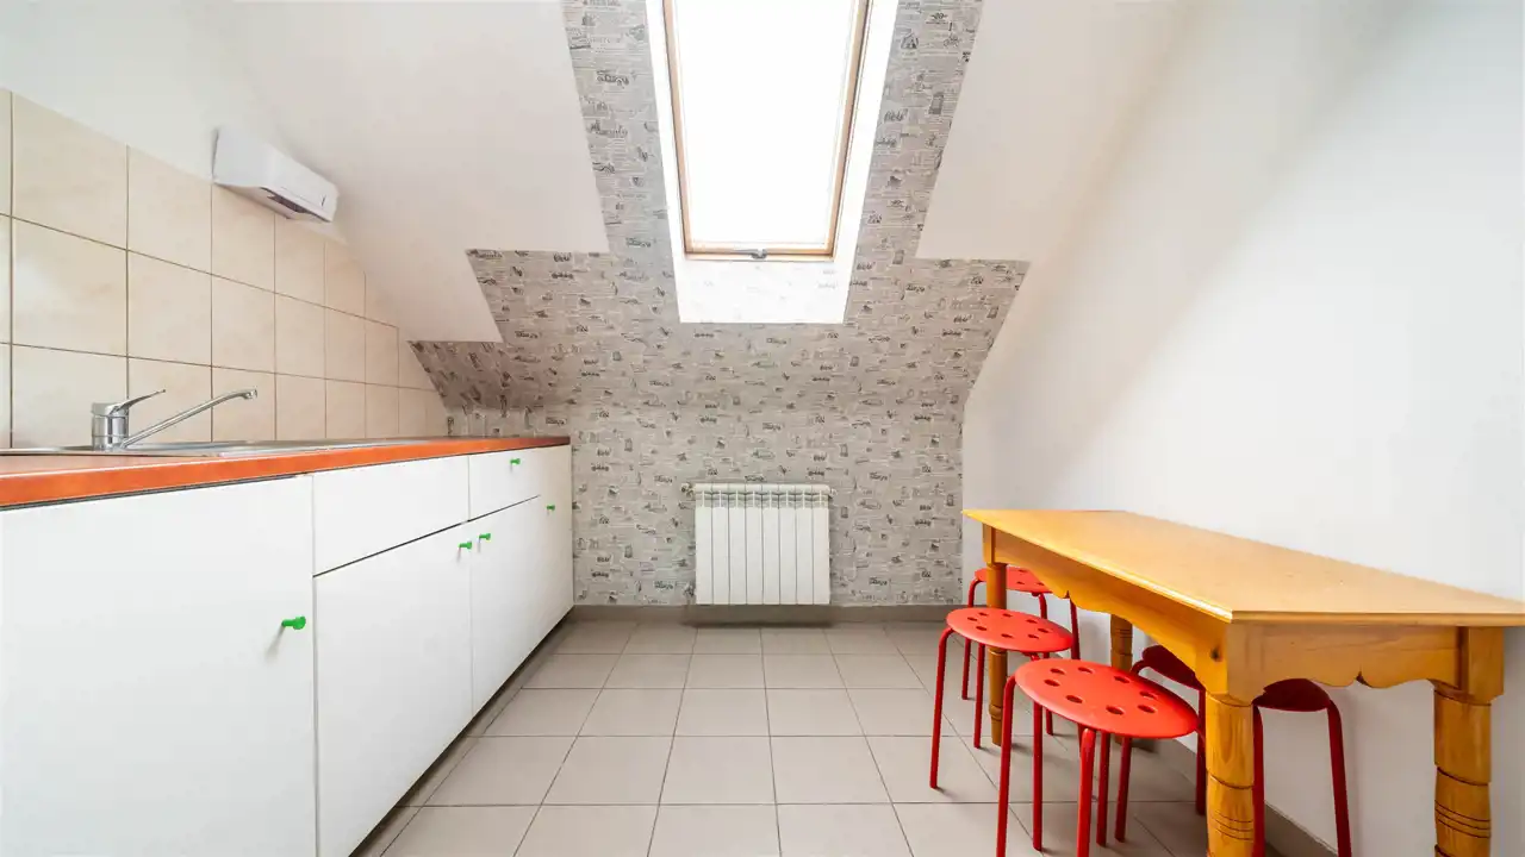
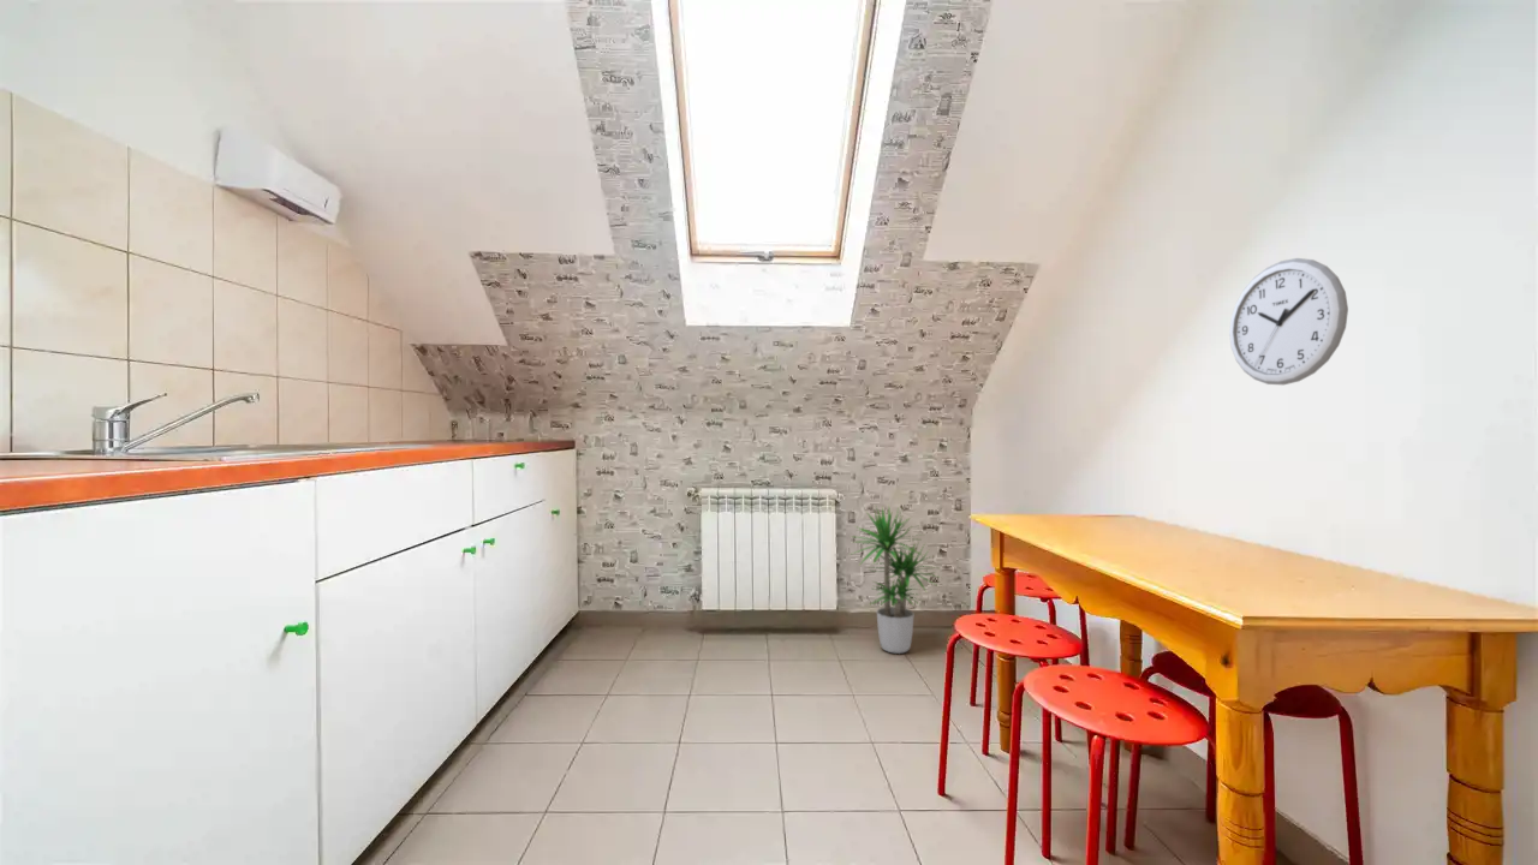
+ potted plant (893, 575)
+ wall clock (1280, 322)
